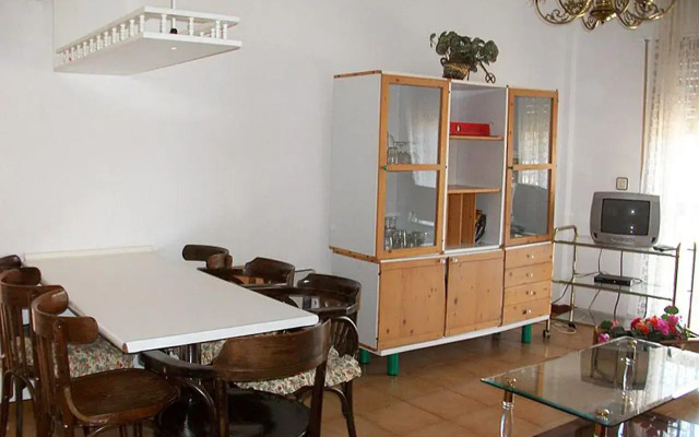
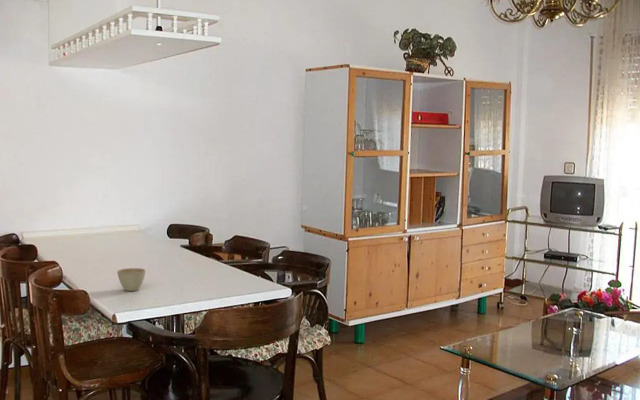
+ flower pot (131, 279)
